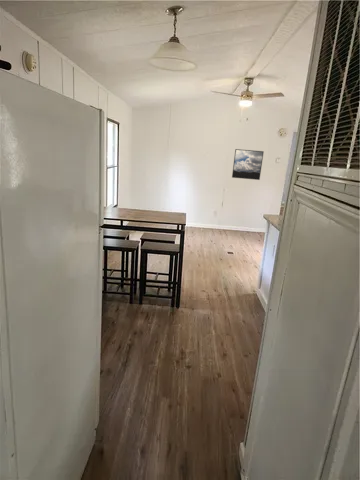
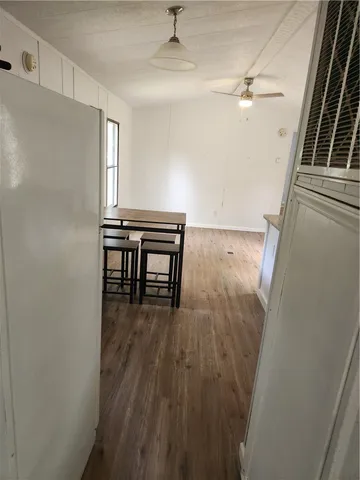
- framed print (247, 164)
